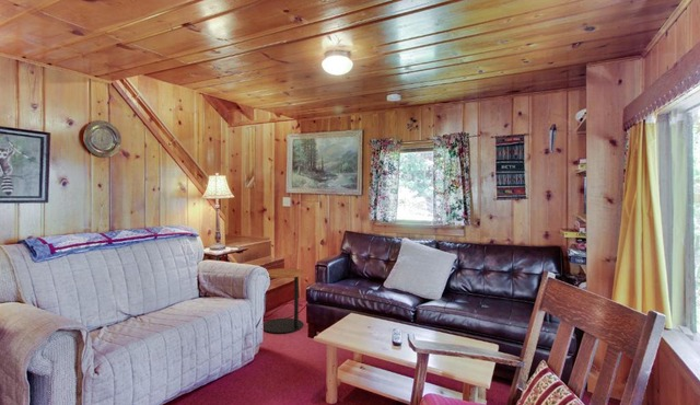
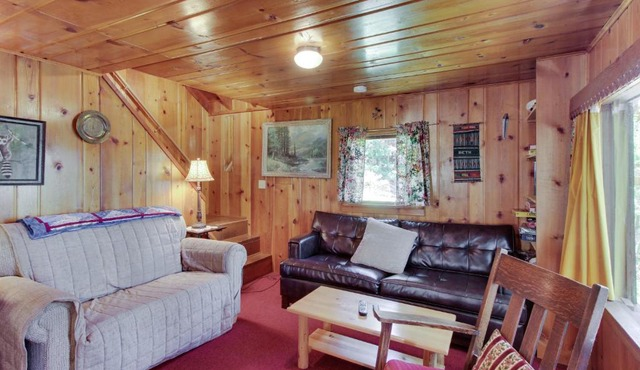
- side table (294, 299)
